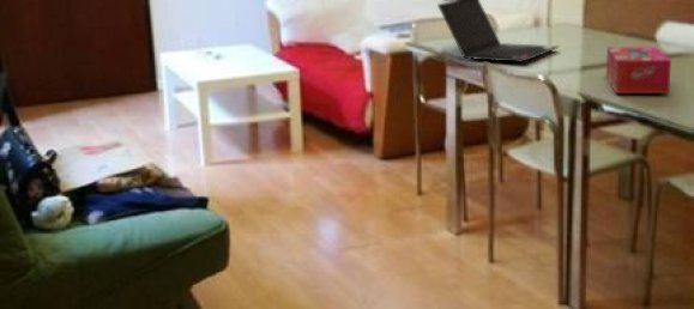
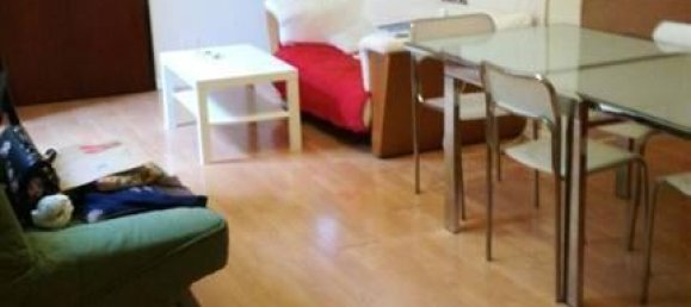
- tissue box (636, 68)
- laptop computer (494, 31)
